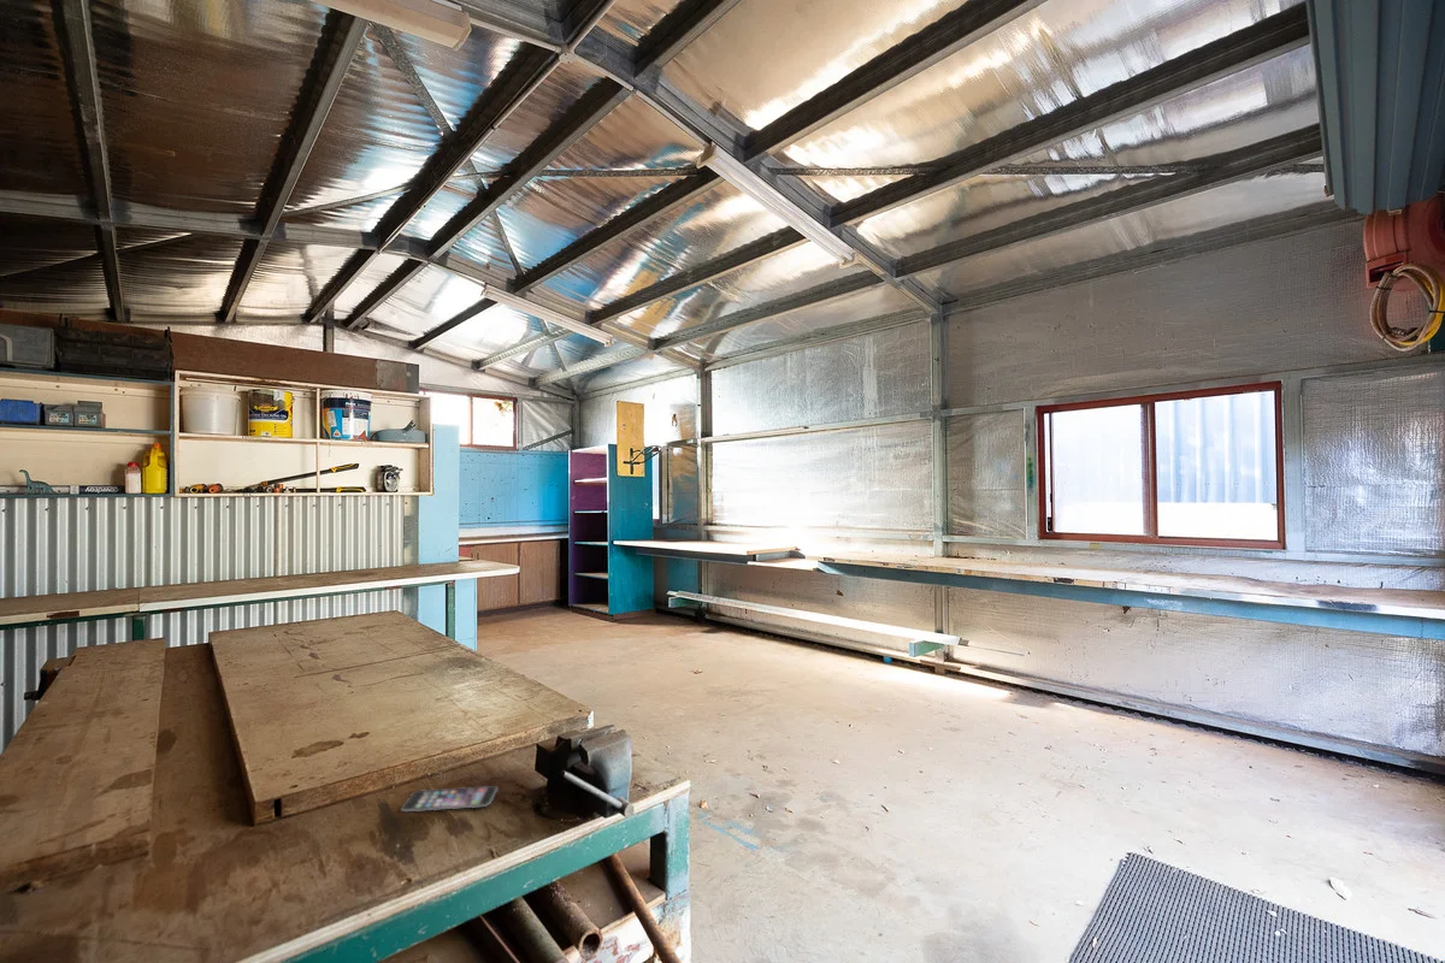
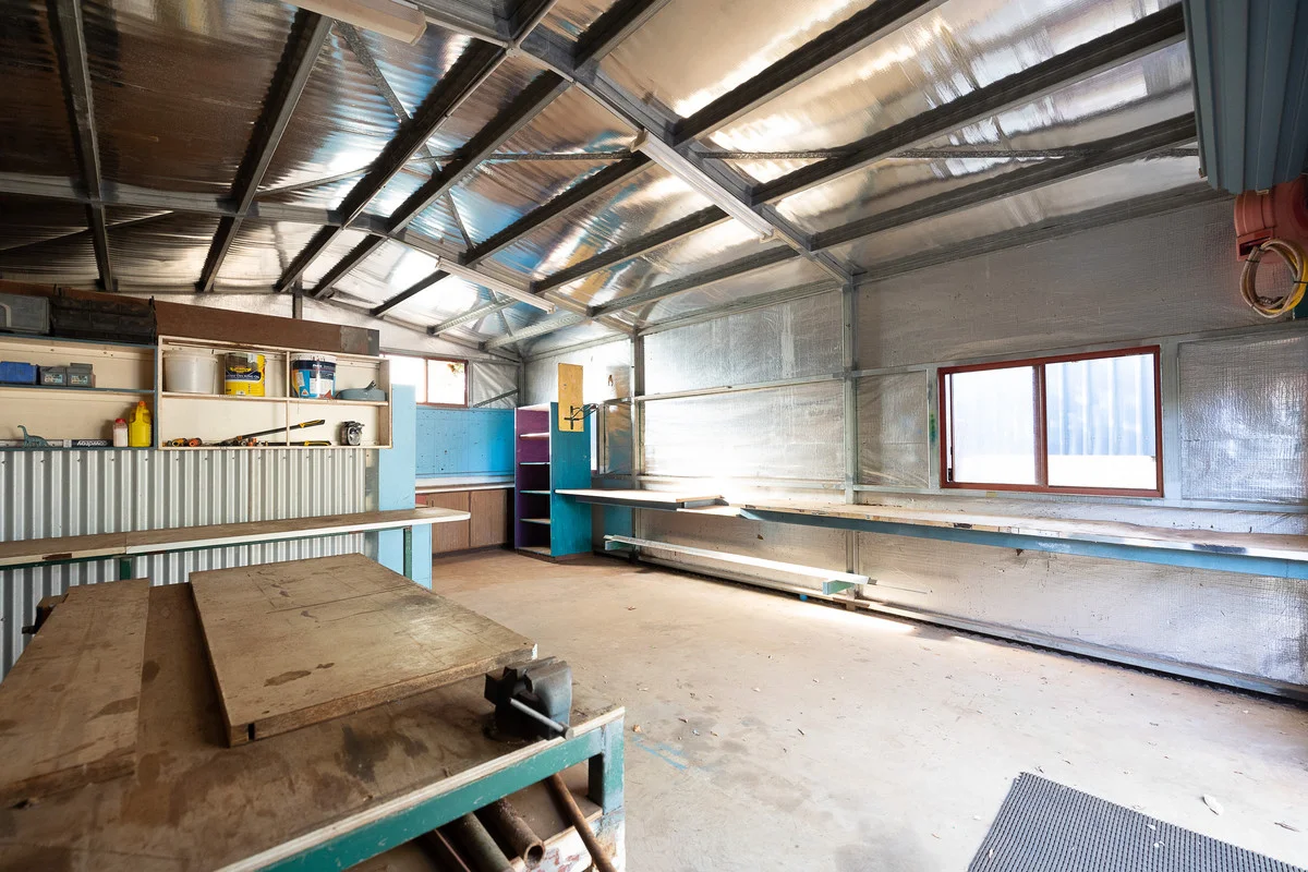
- smartphone (450, 798)
